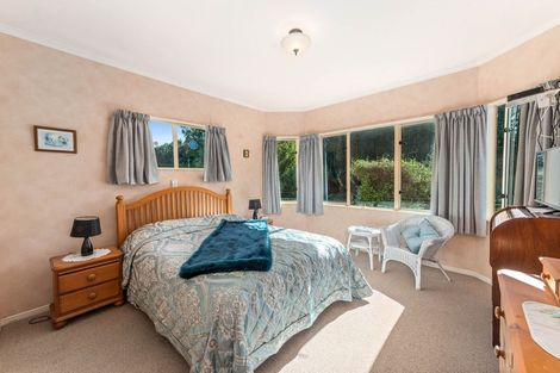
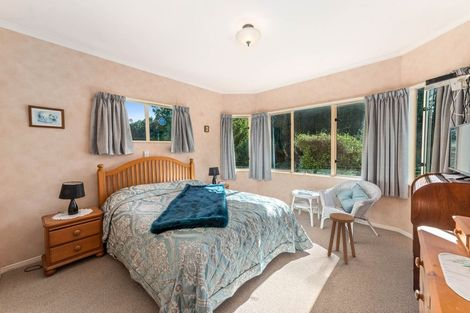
+ stool (342, 236)
